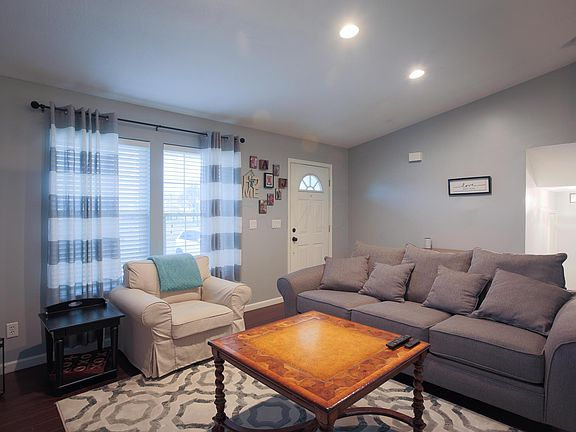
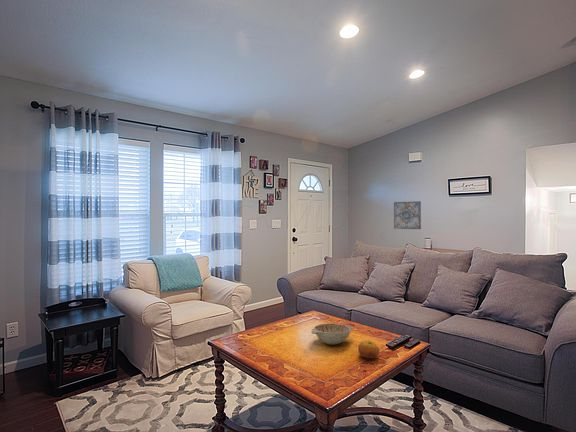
+ wall art (407, 215)
+ fruit (368, 349)
+ decorative bowl (332, 334)
